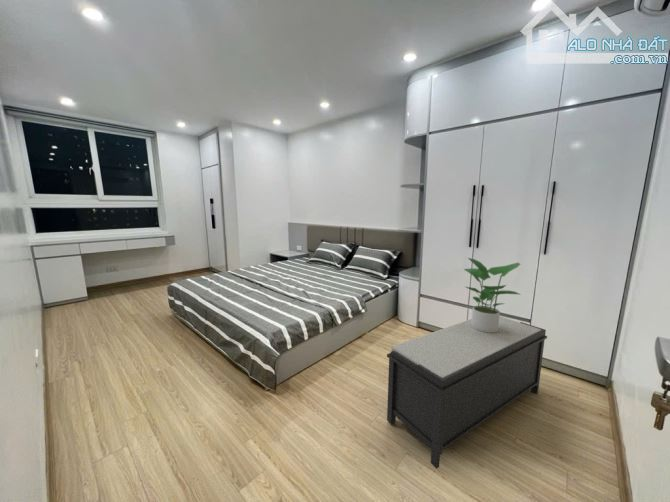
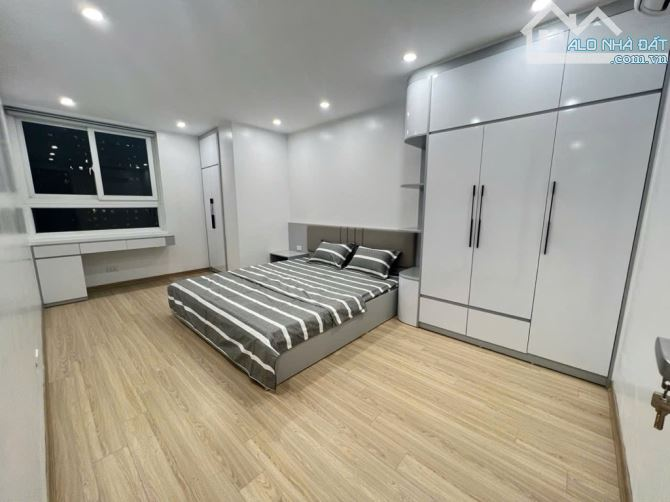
- potted plant (491, 295)
- bench (470, 372)
